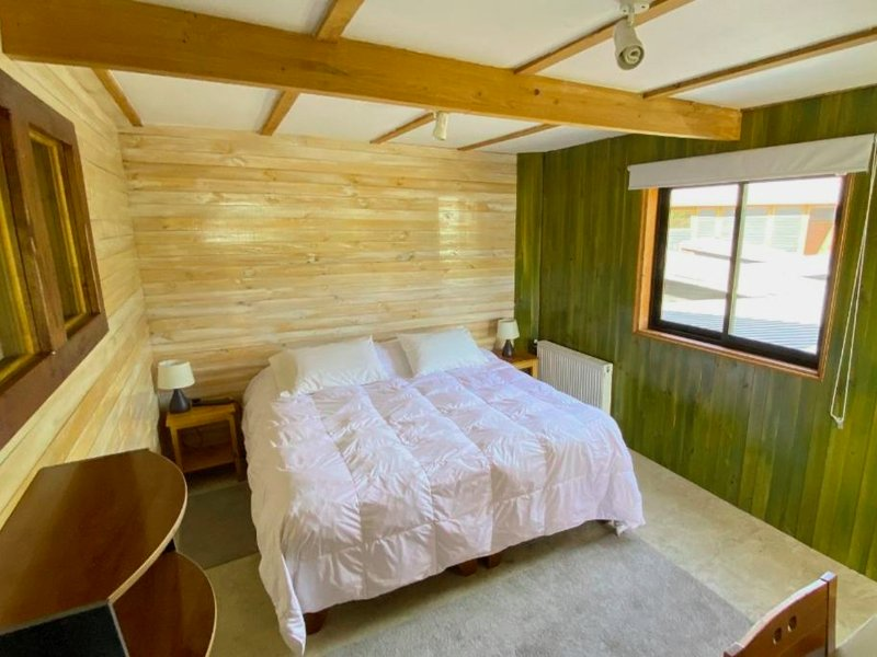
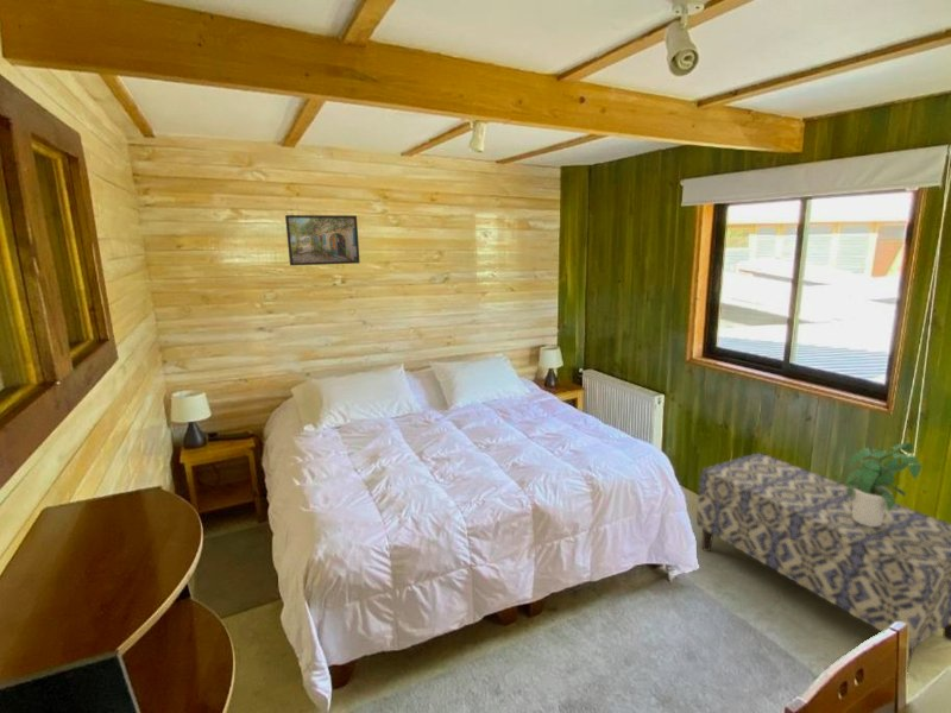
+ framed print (323, 240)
+ bench (818, 544)
+ potted plant (880, 482)
